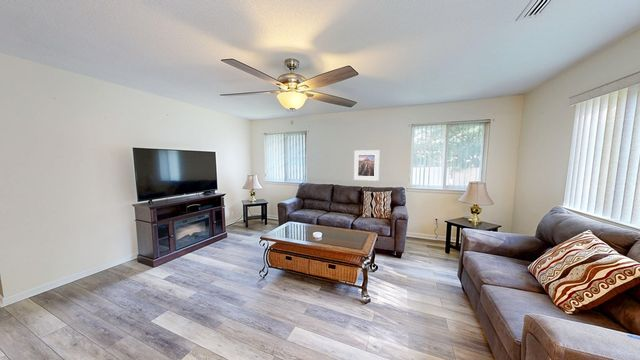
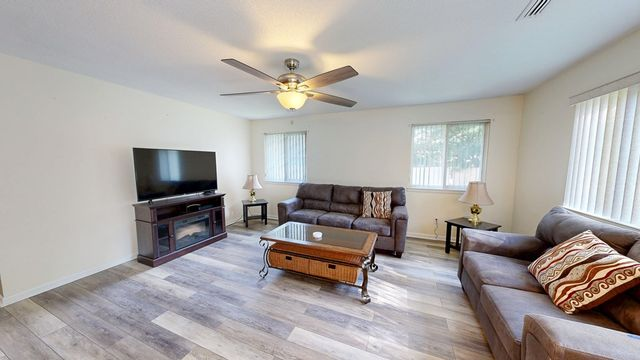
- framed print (366, 165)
